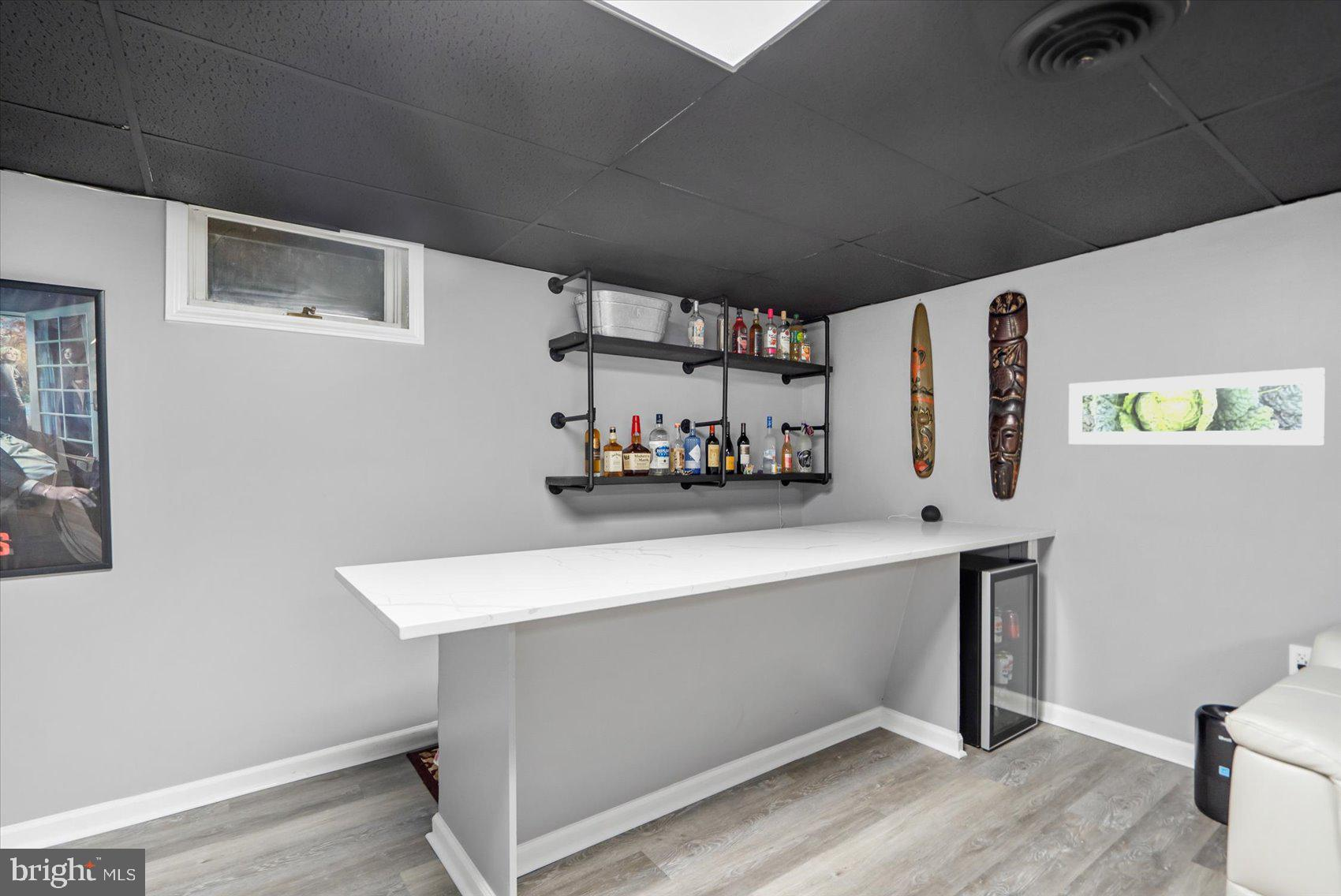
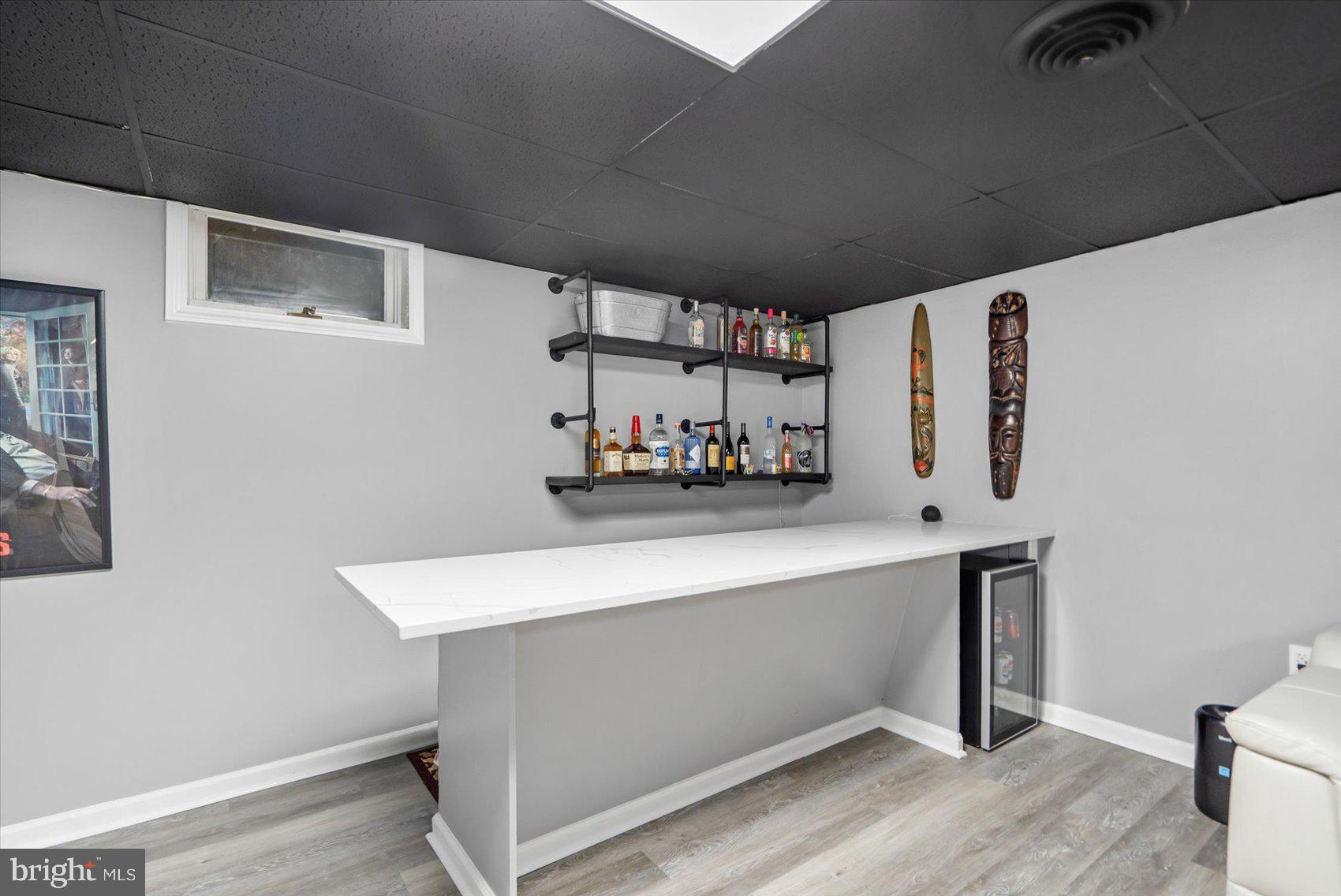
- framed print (1180, 410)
